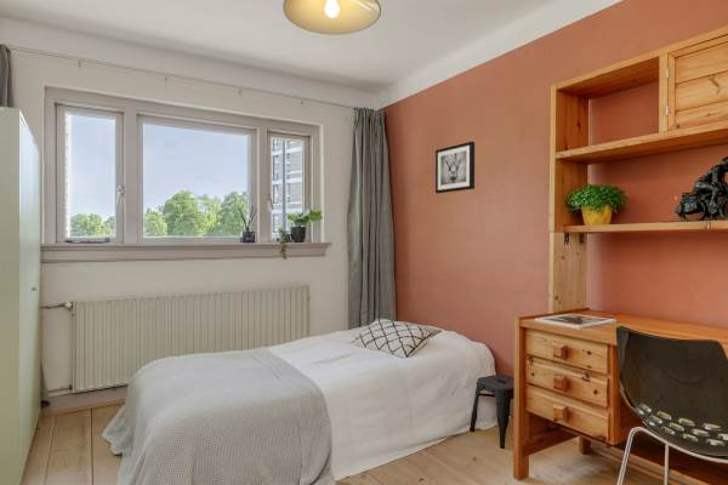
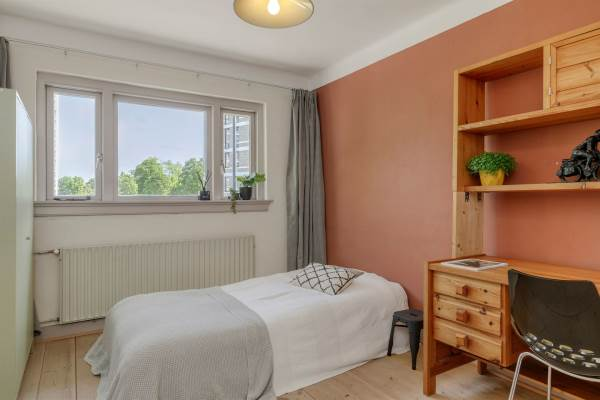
- wall art (454, 169)
